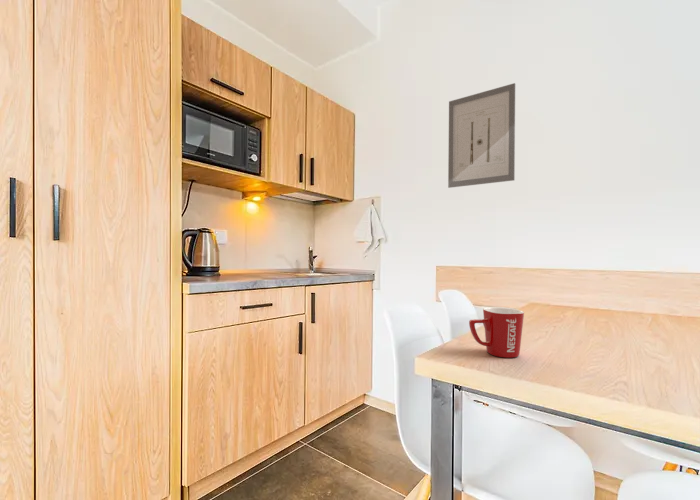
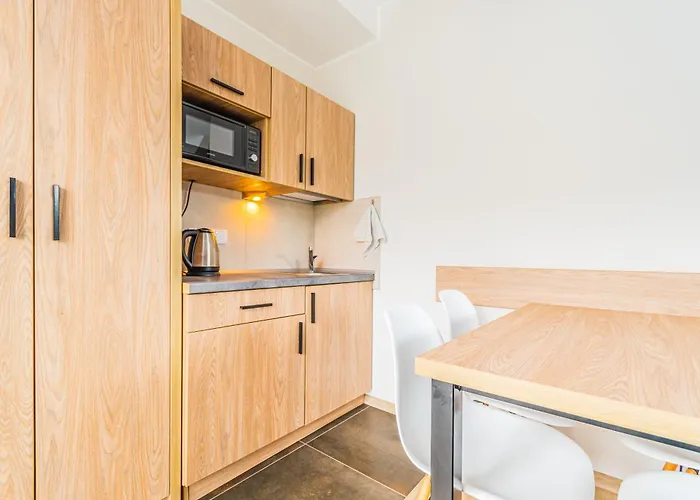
- mug (494, 331)
- wall art (479, 138)
